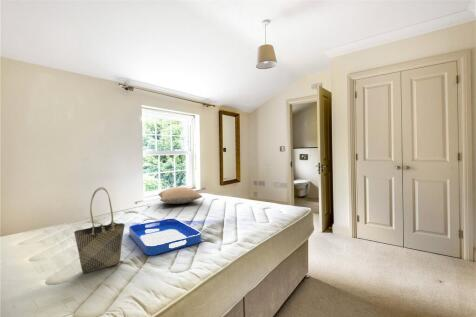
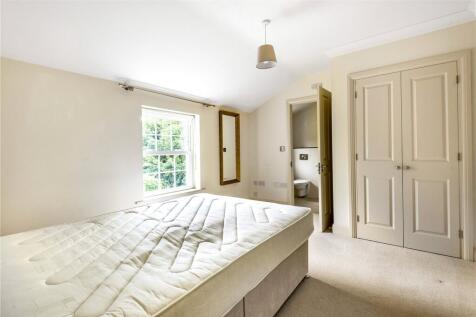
- tote bag (100, 228)
- serving tray (163, 233)
- pillow (179, 195)
